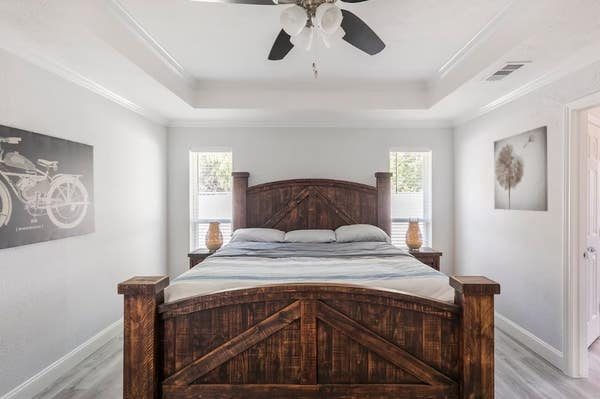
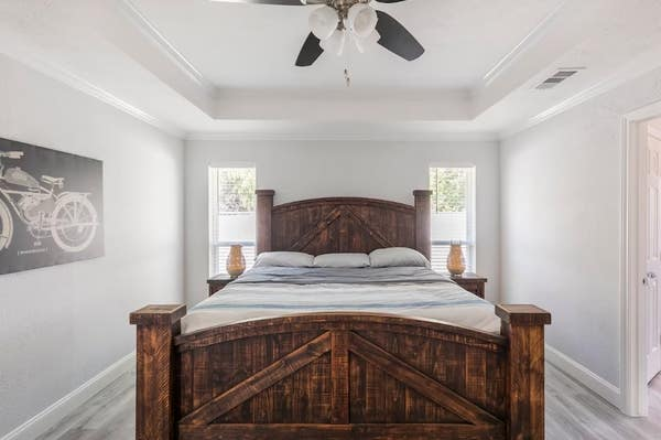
- wall art (517, 172)
